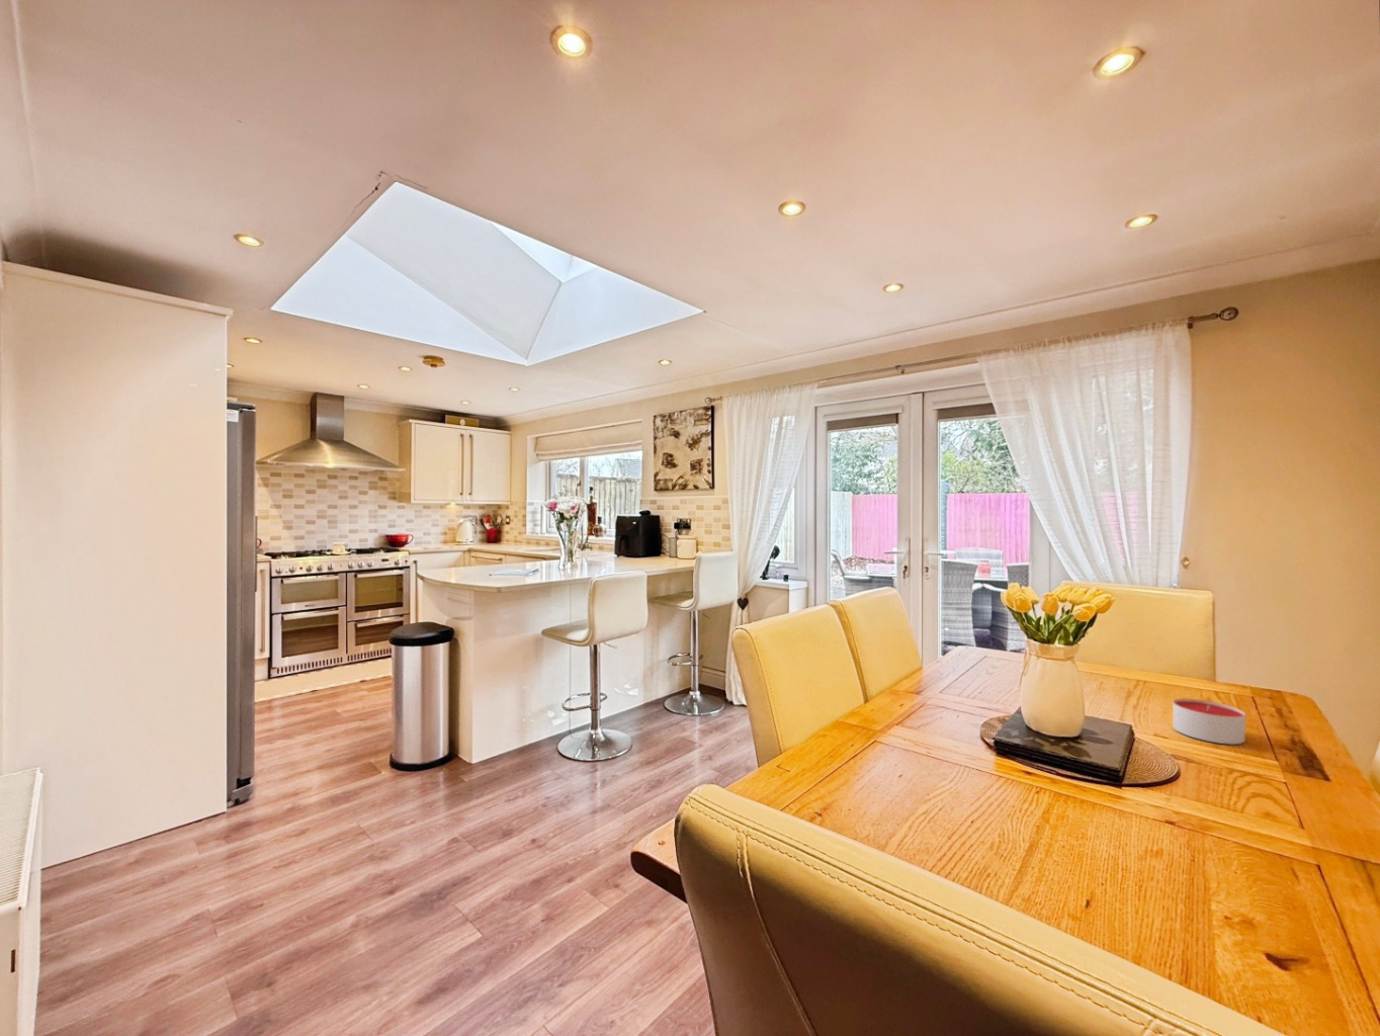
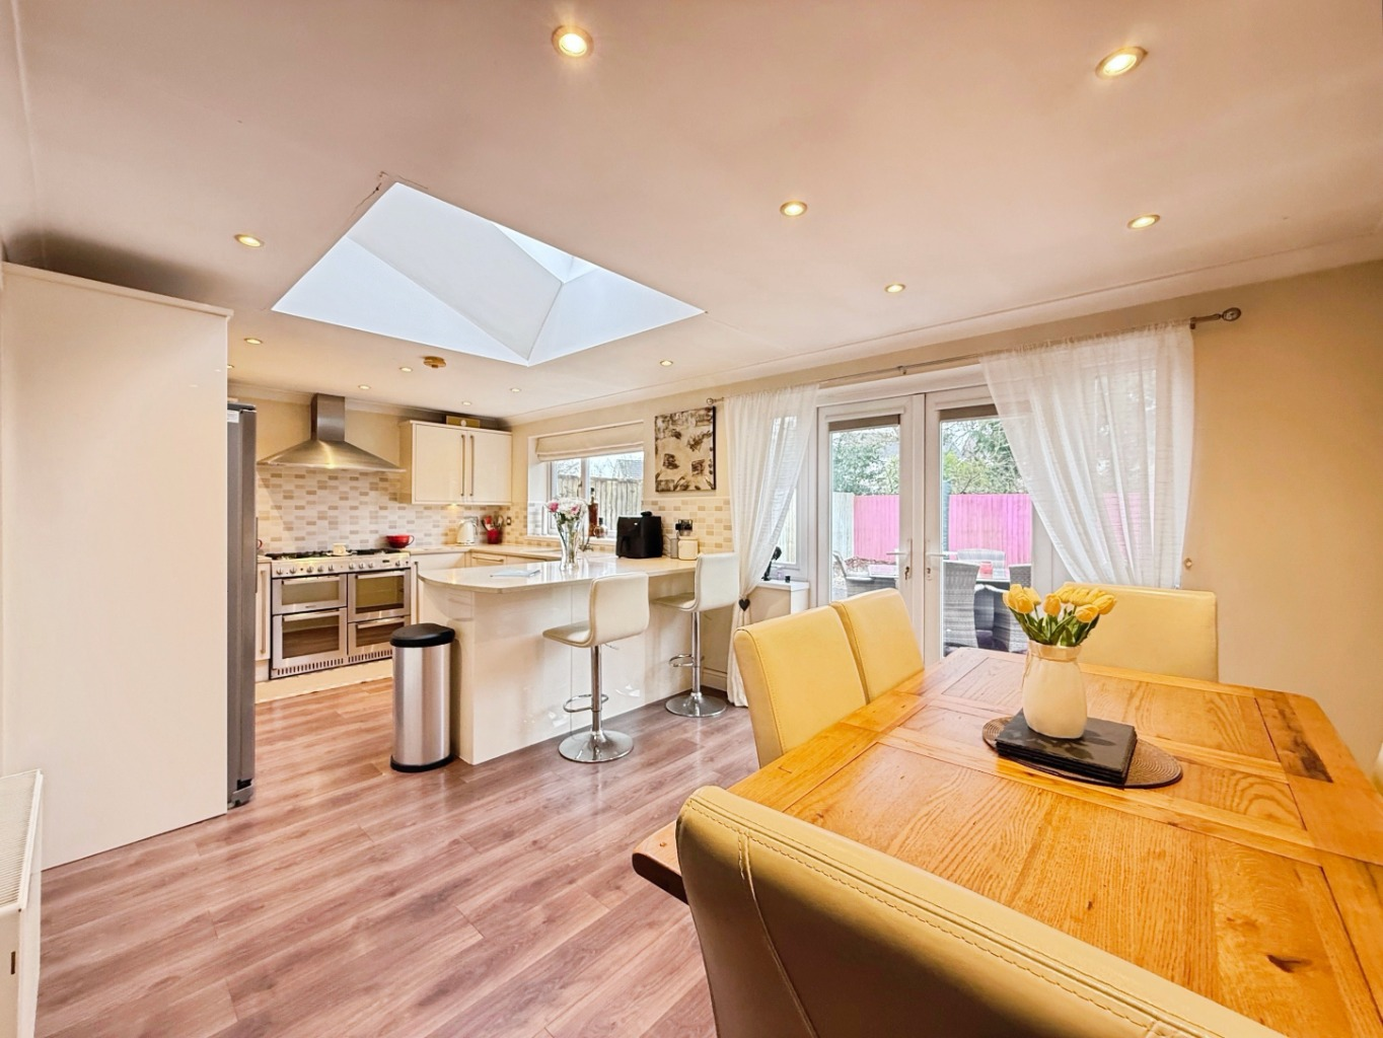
- candle (1207, 719)
